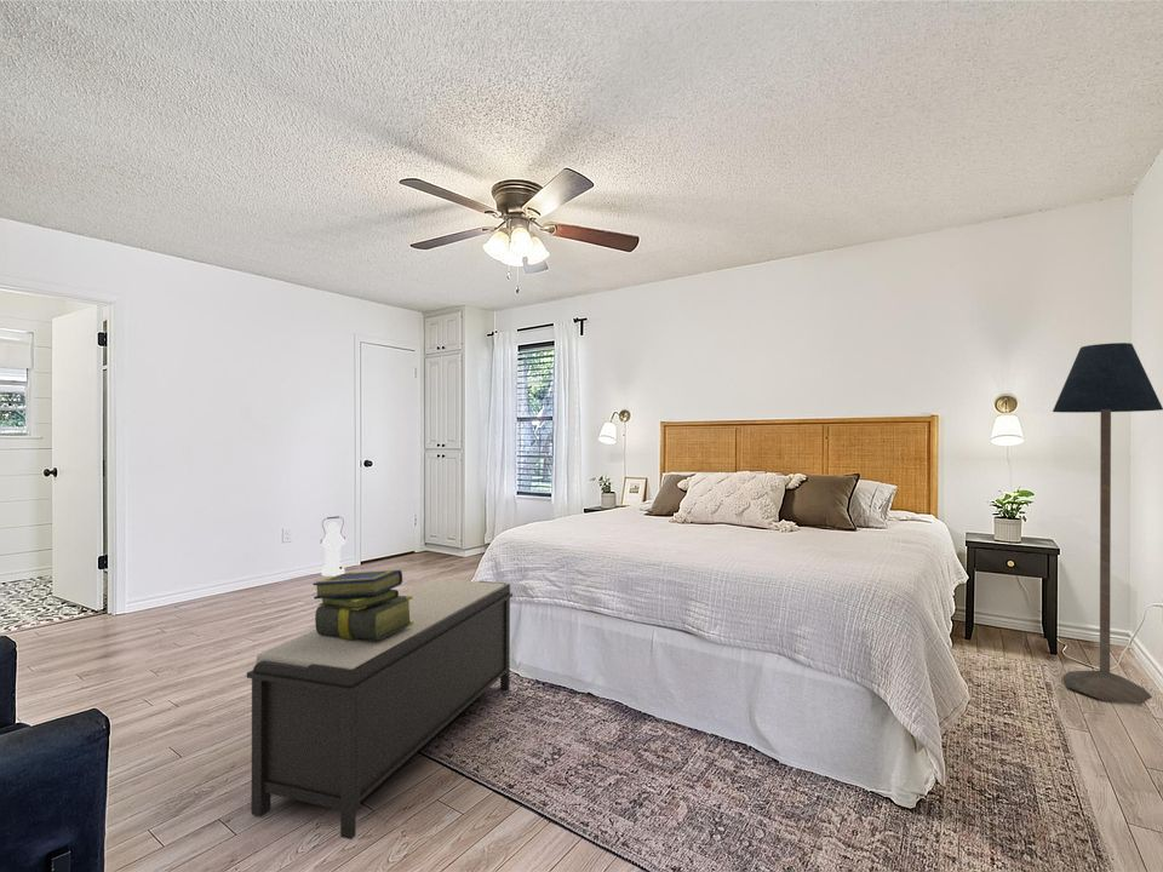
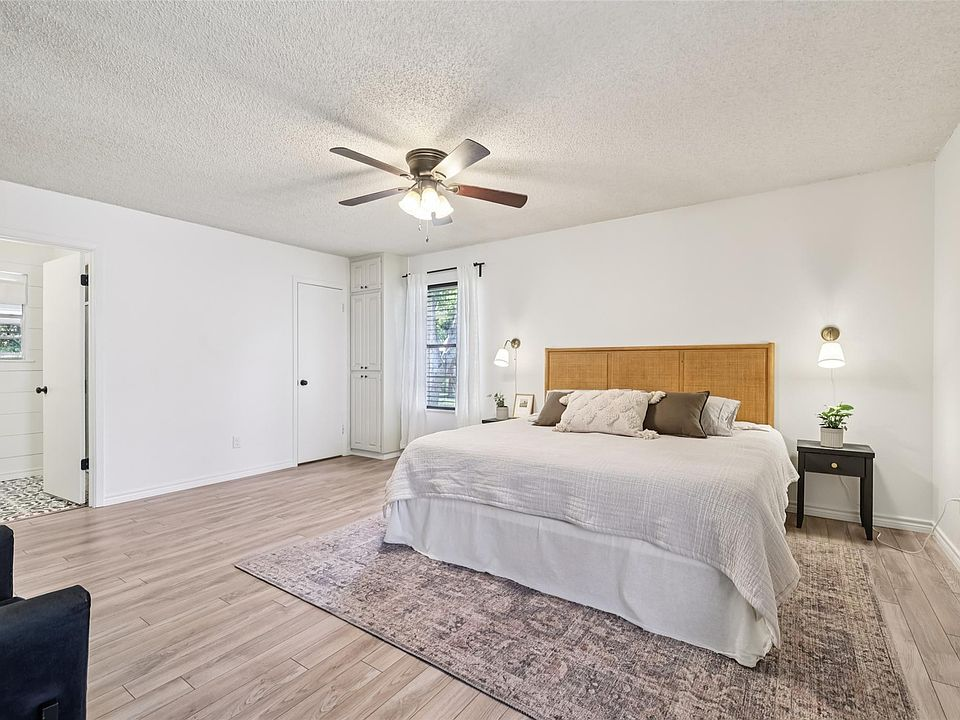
- floor lamp (1105, 517)
- bench (406, 675)
- stack of books (360, 602)
- watering can (333, 545)
